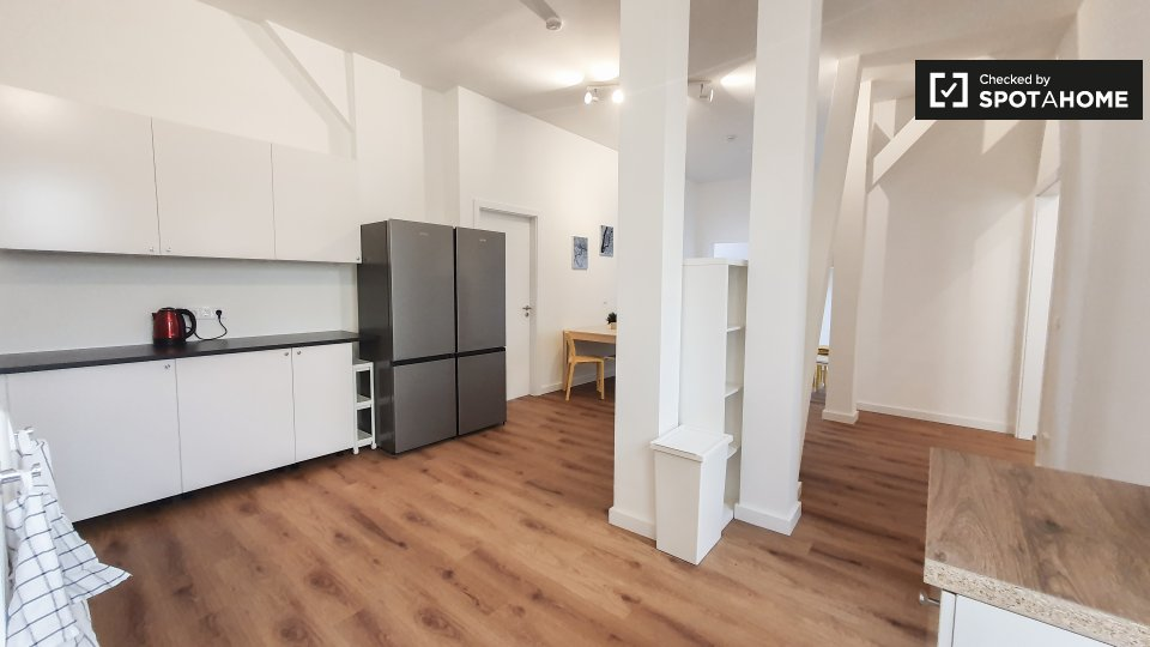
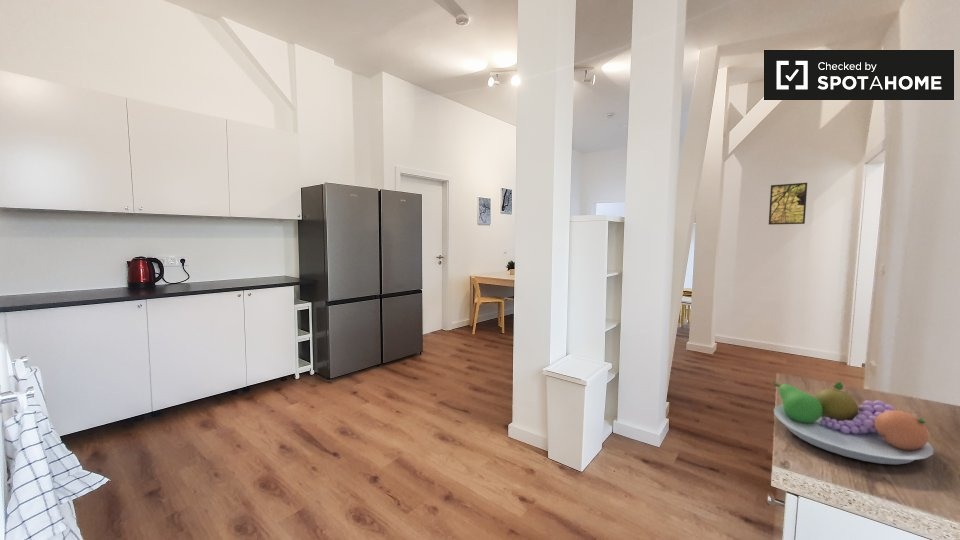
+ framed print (787, 204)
+ fruit bowl (841, 414)
